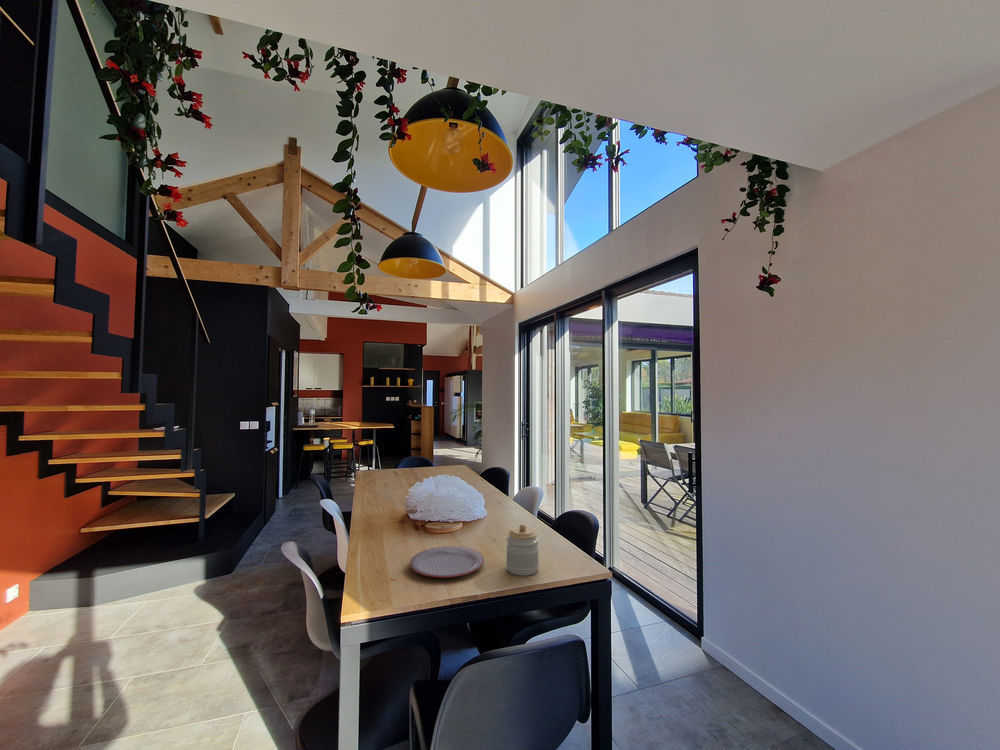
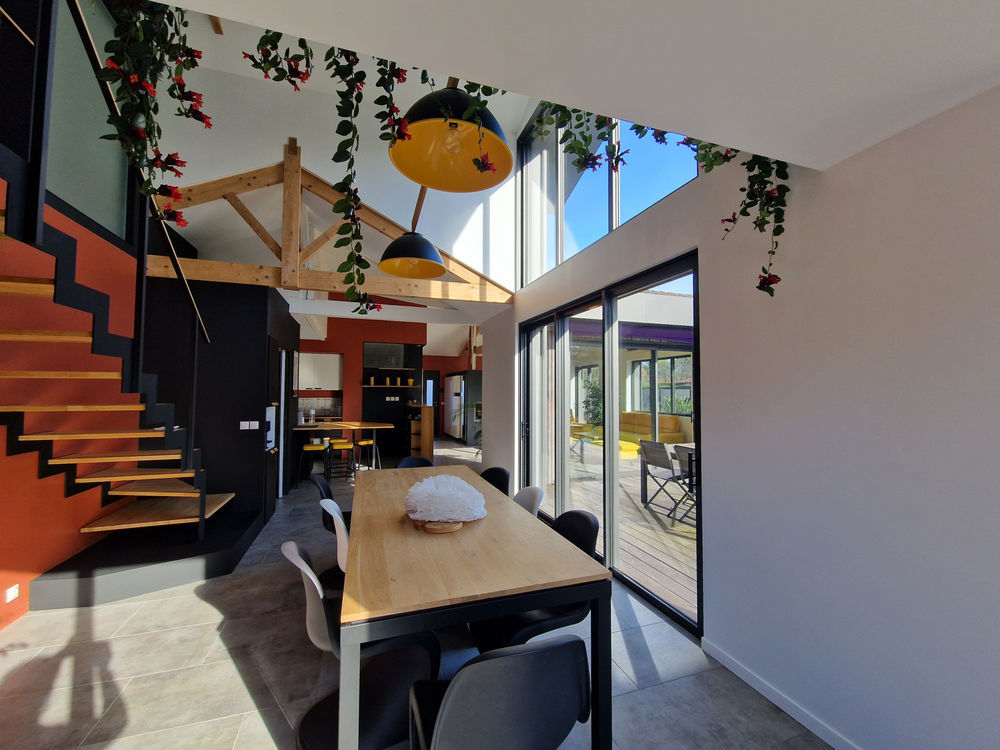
- plate (447, 562)
- jar (522, 546)
